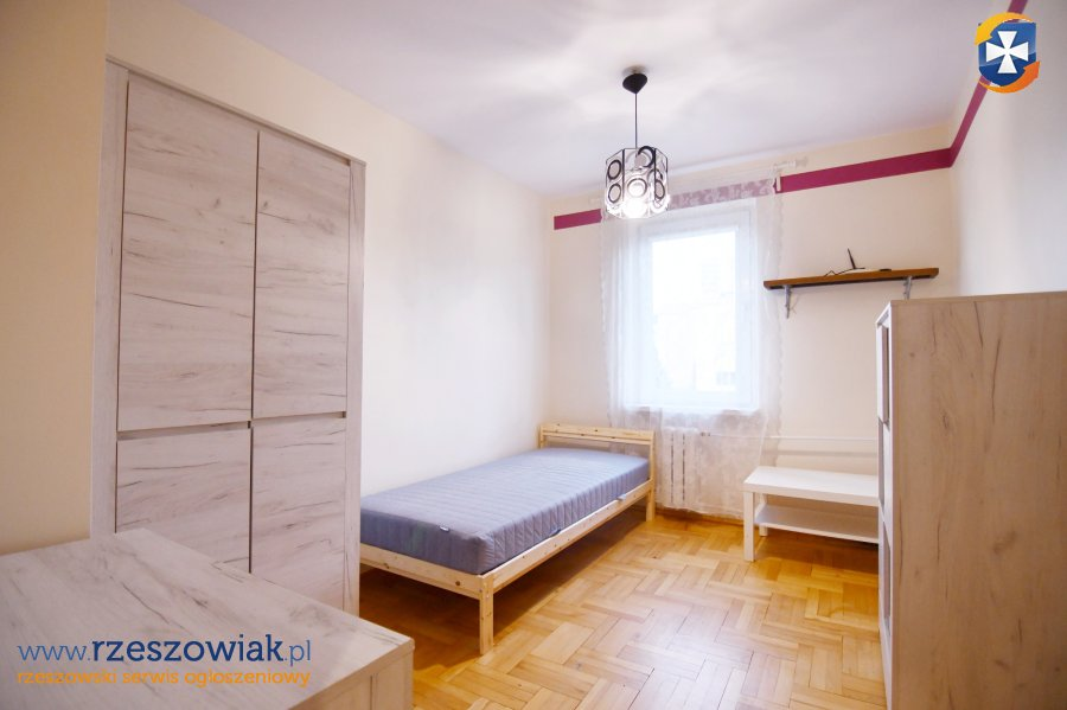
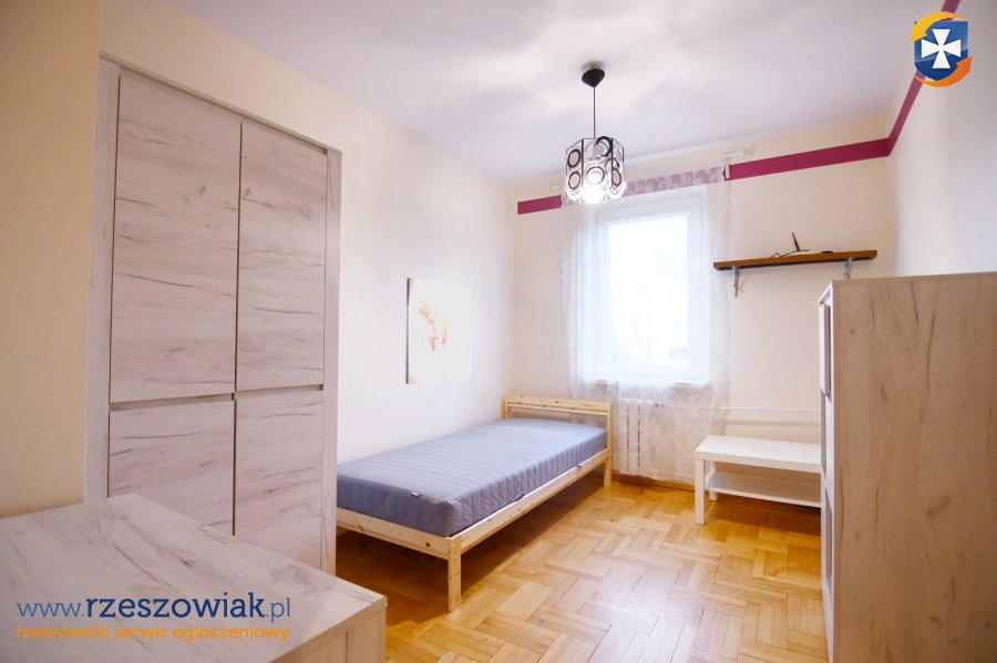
+ wall art (441, 332)
